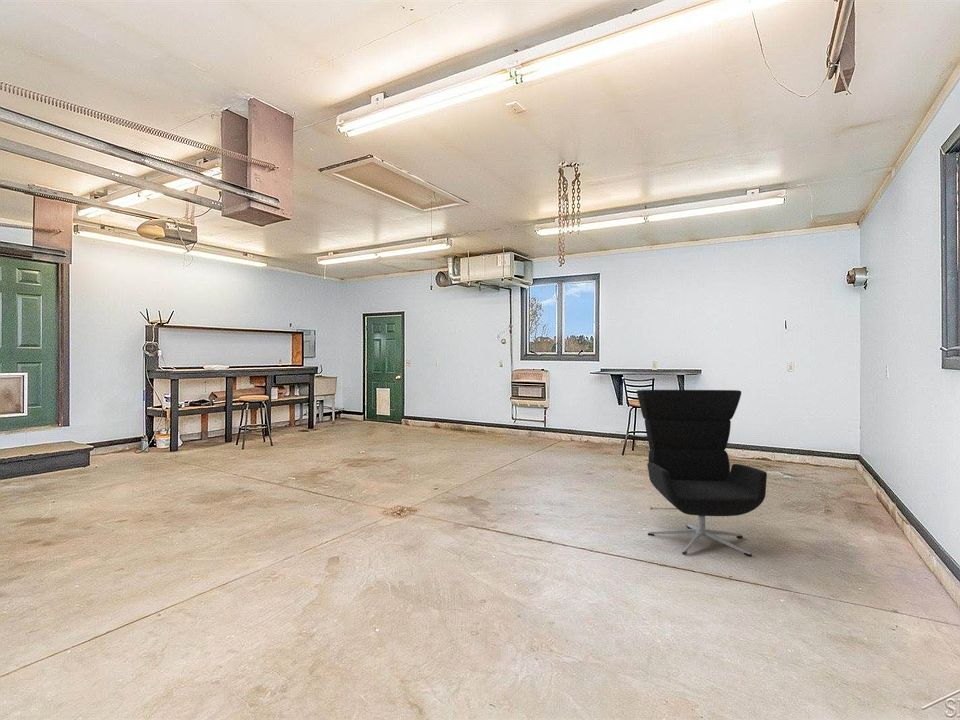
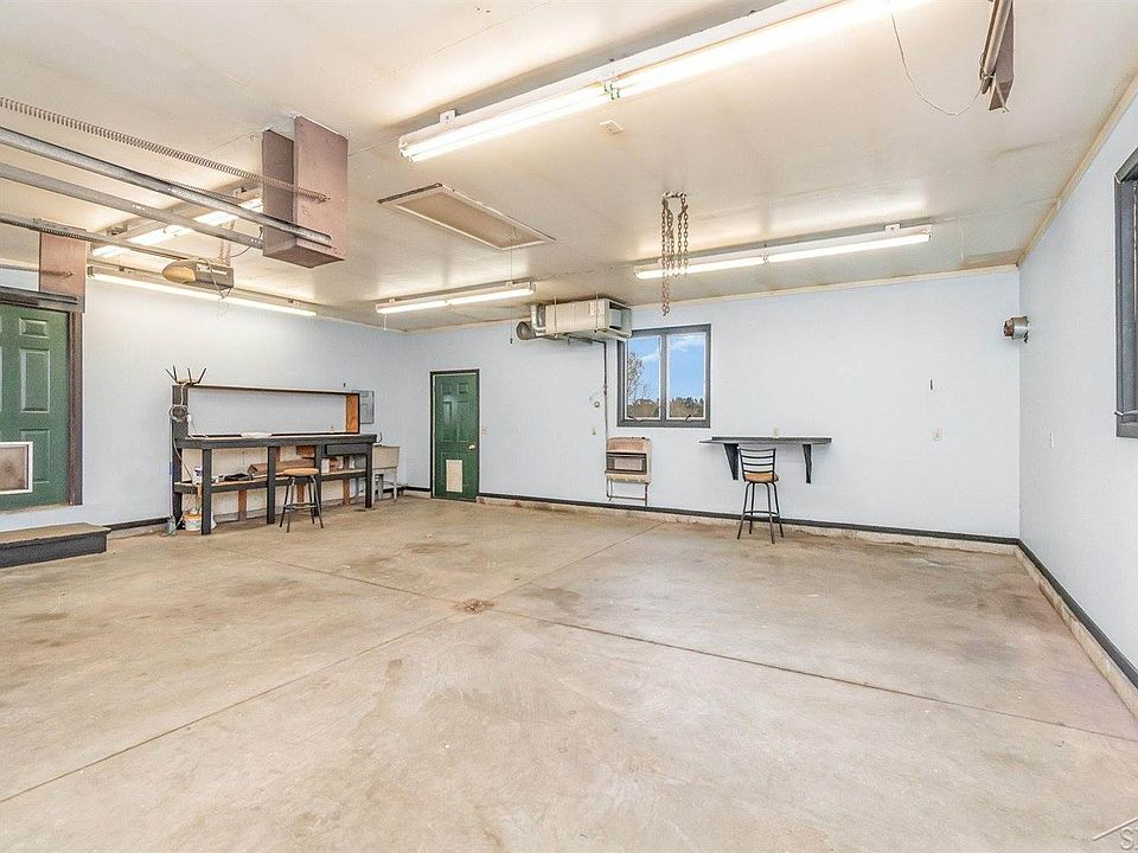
- office chair (700, 466)
